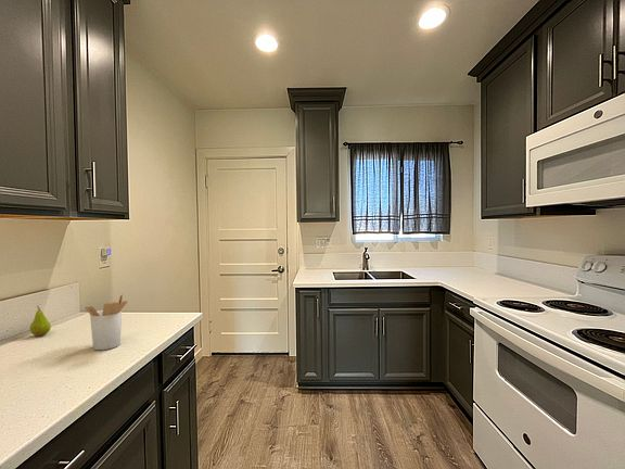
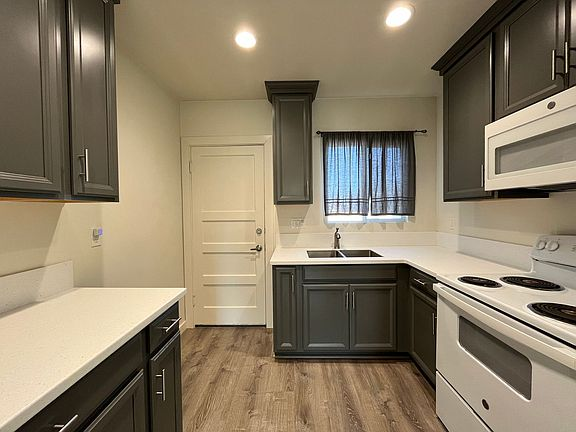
- utensil holder (110, 321)
- fruit (40, 319)
